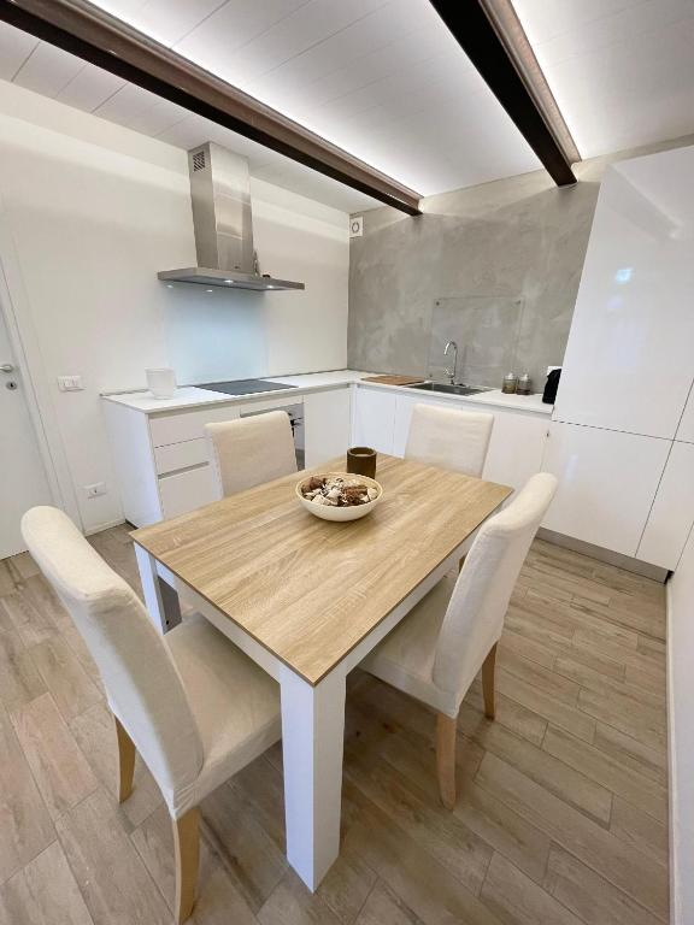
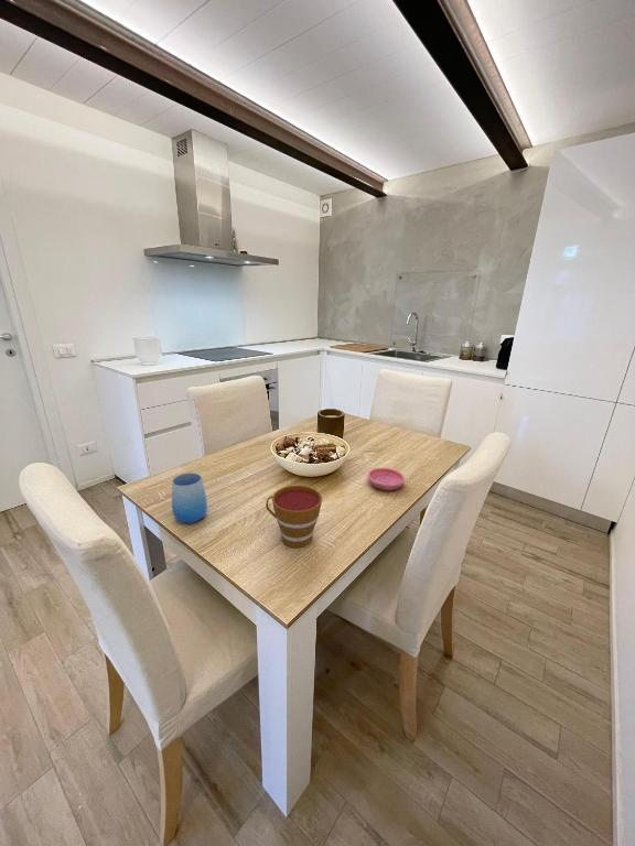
+ cup (189, 498)
+ cup (292, 517)
+ saucer (385, 479)
